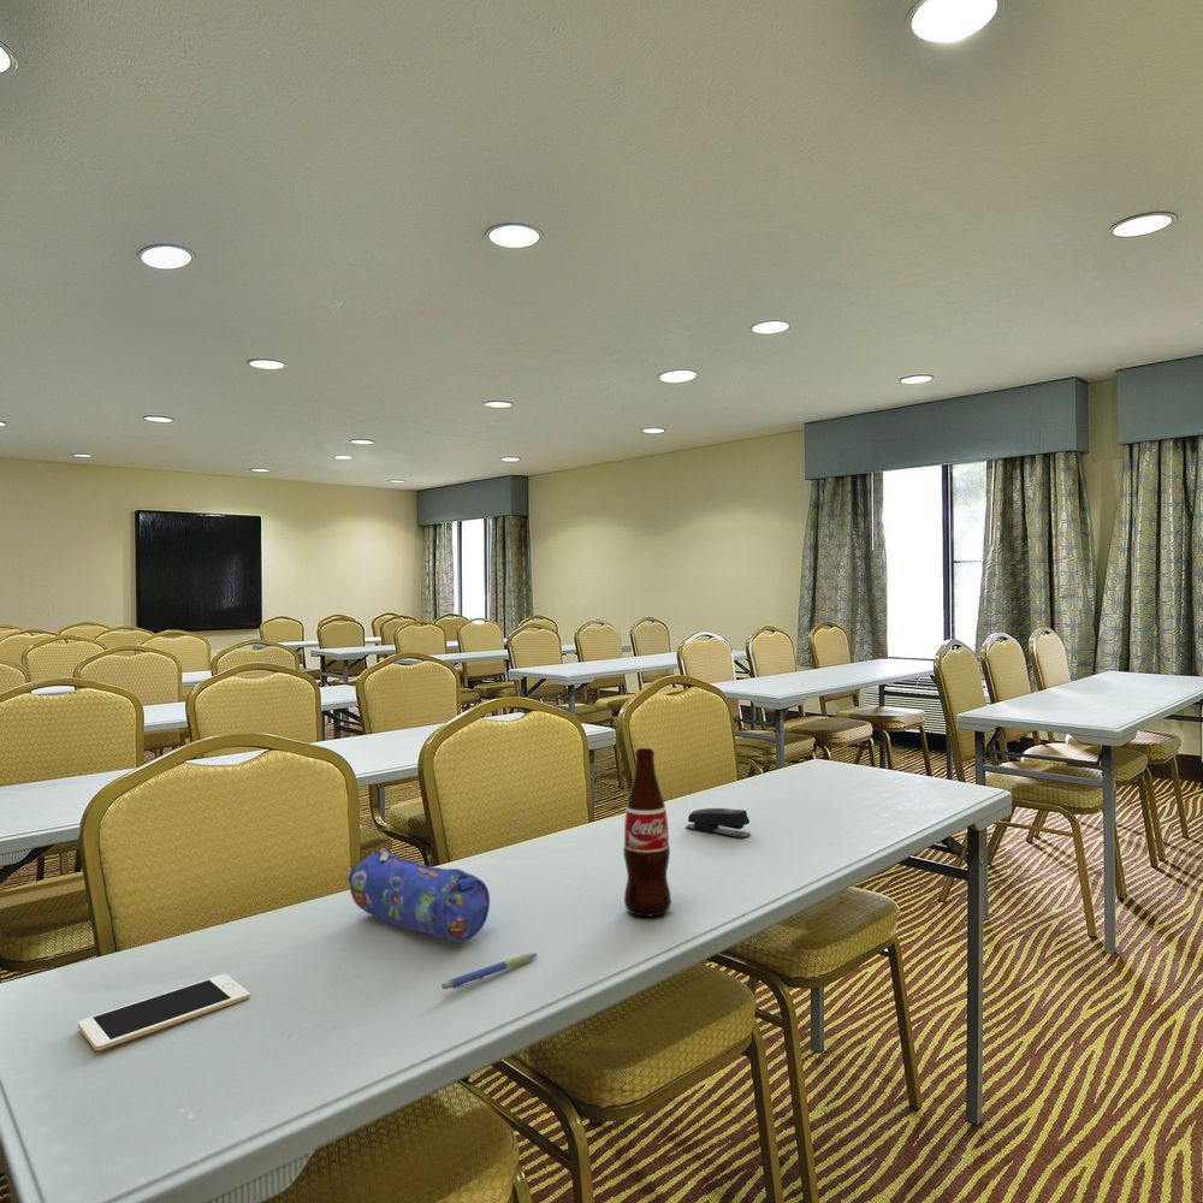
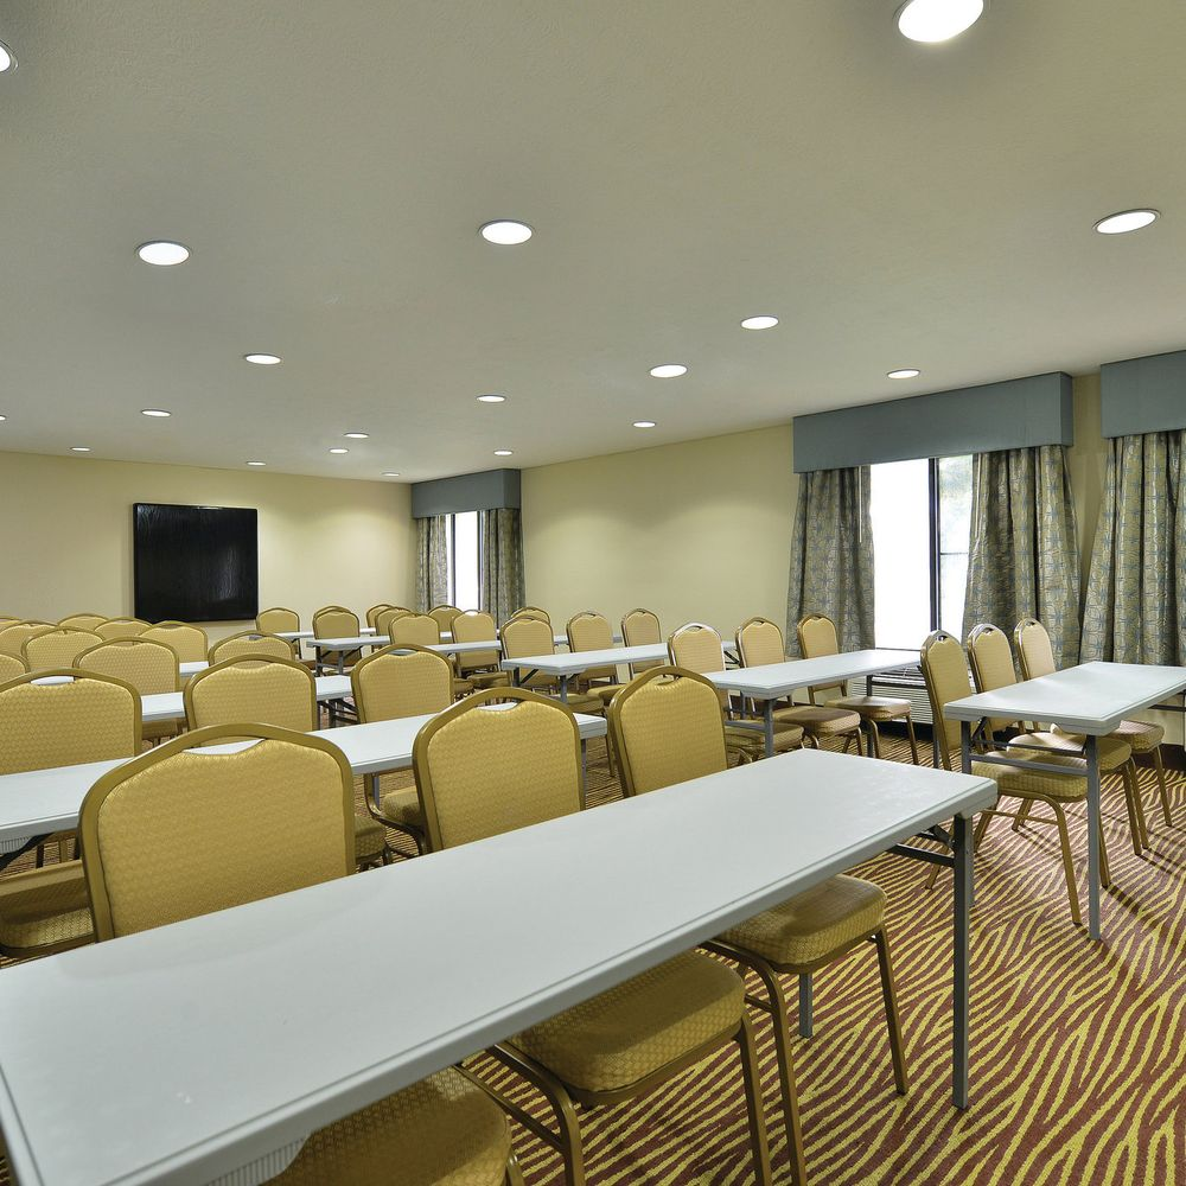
- pencil case (416, 891)
- cell phone (166, 1009)
- bottle (646, 829)
- stapler (717, 818)
- pen (492, 968)
